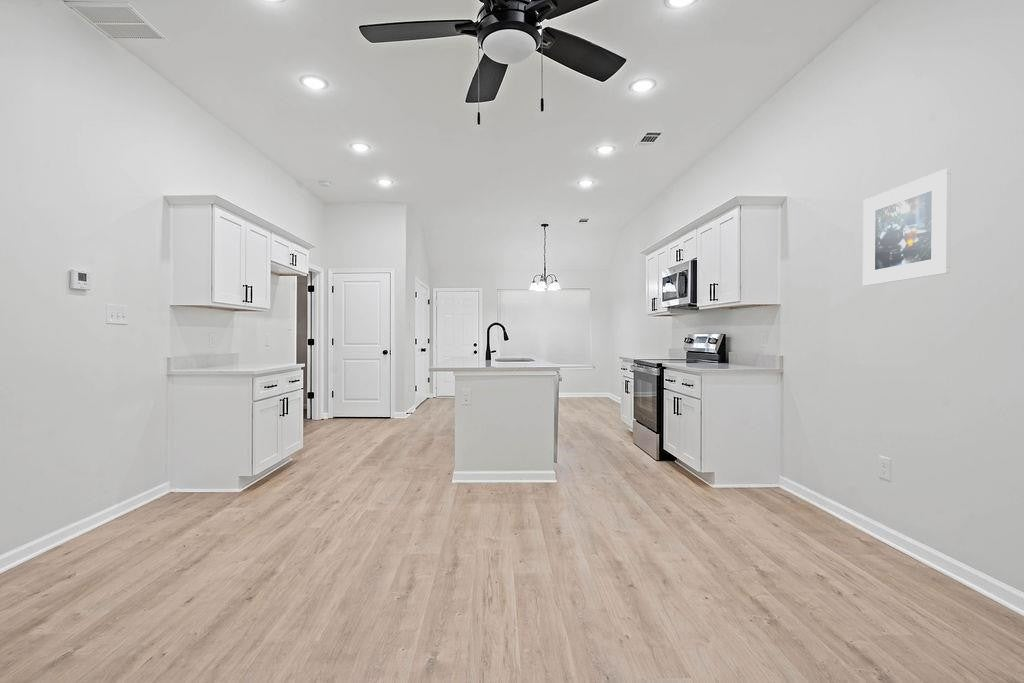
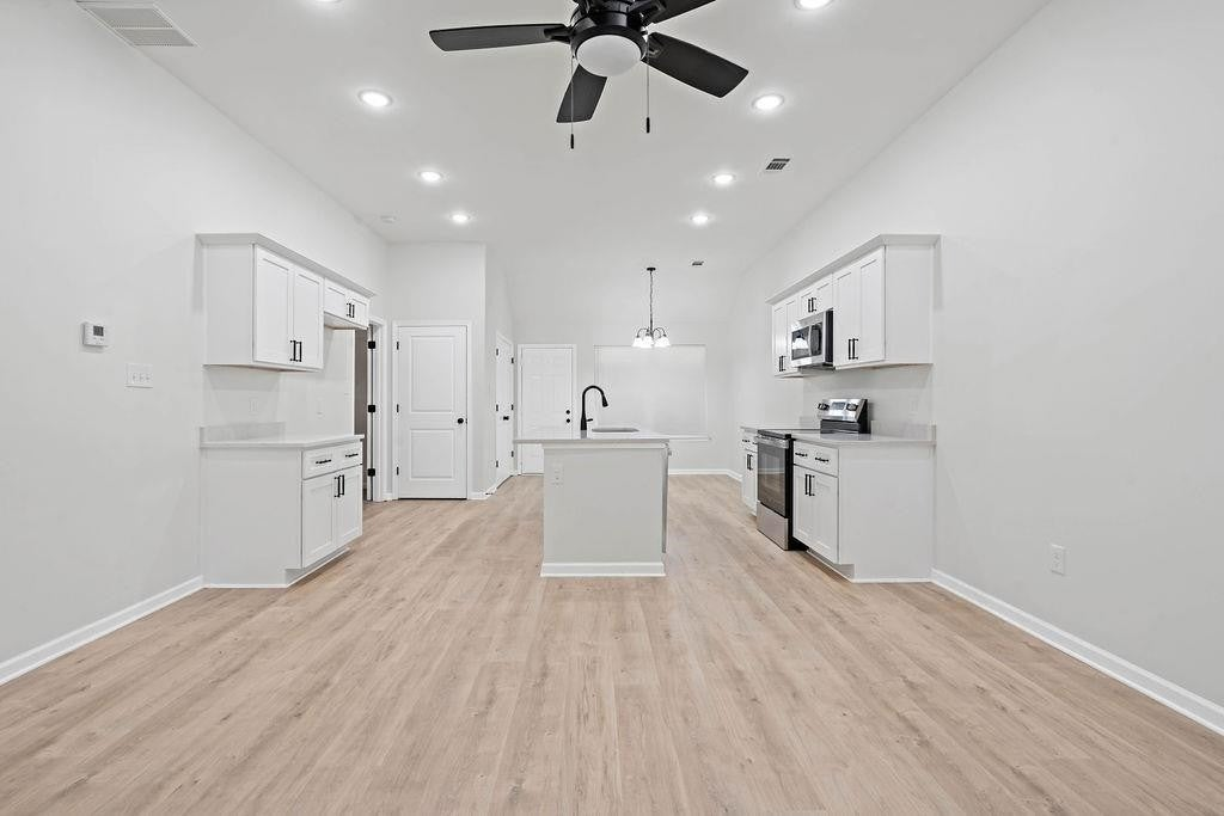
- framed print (902, 233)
